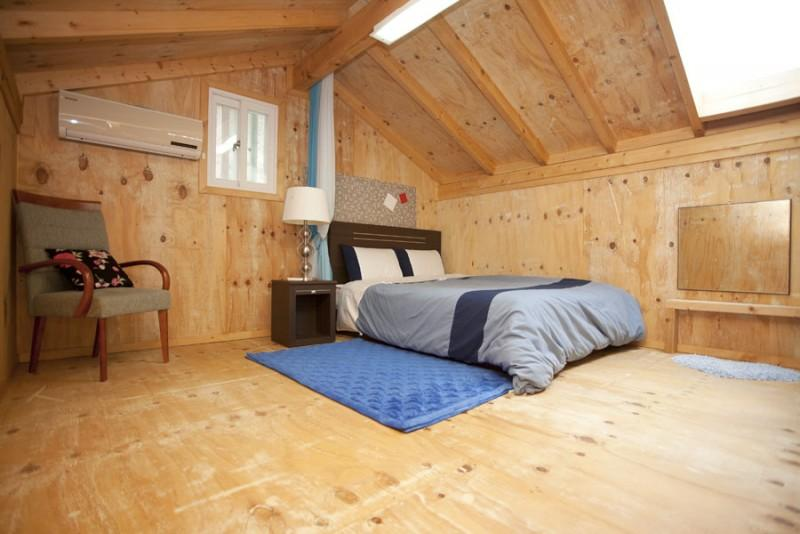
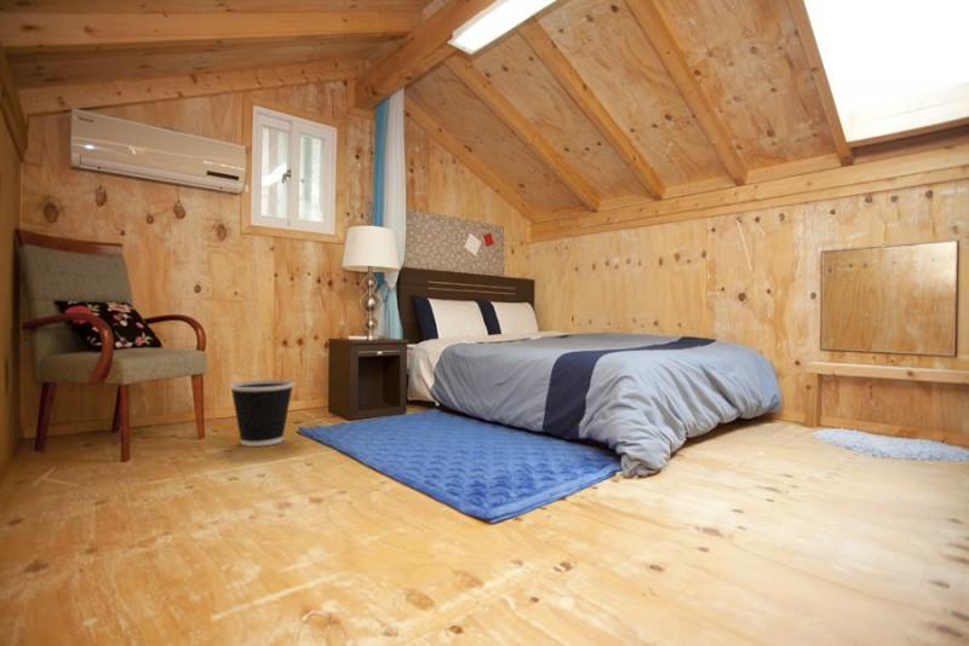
+ wastebasket (262, 411)
